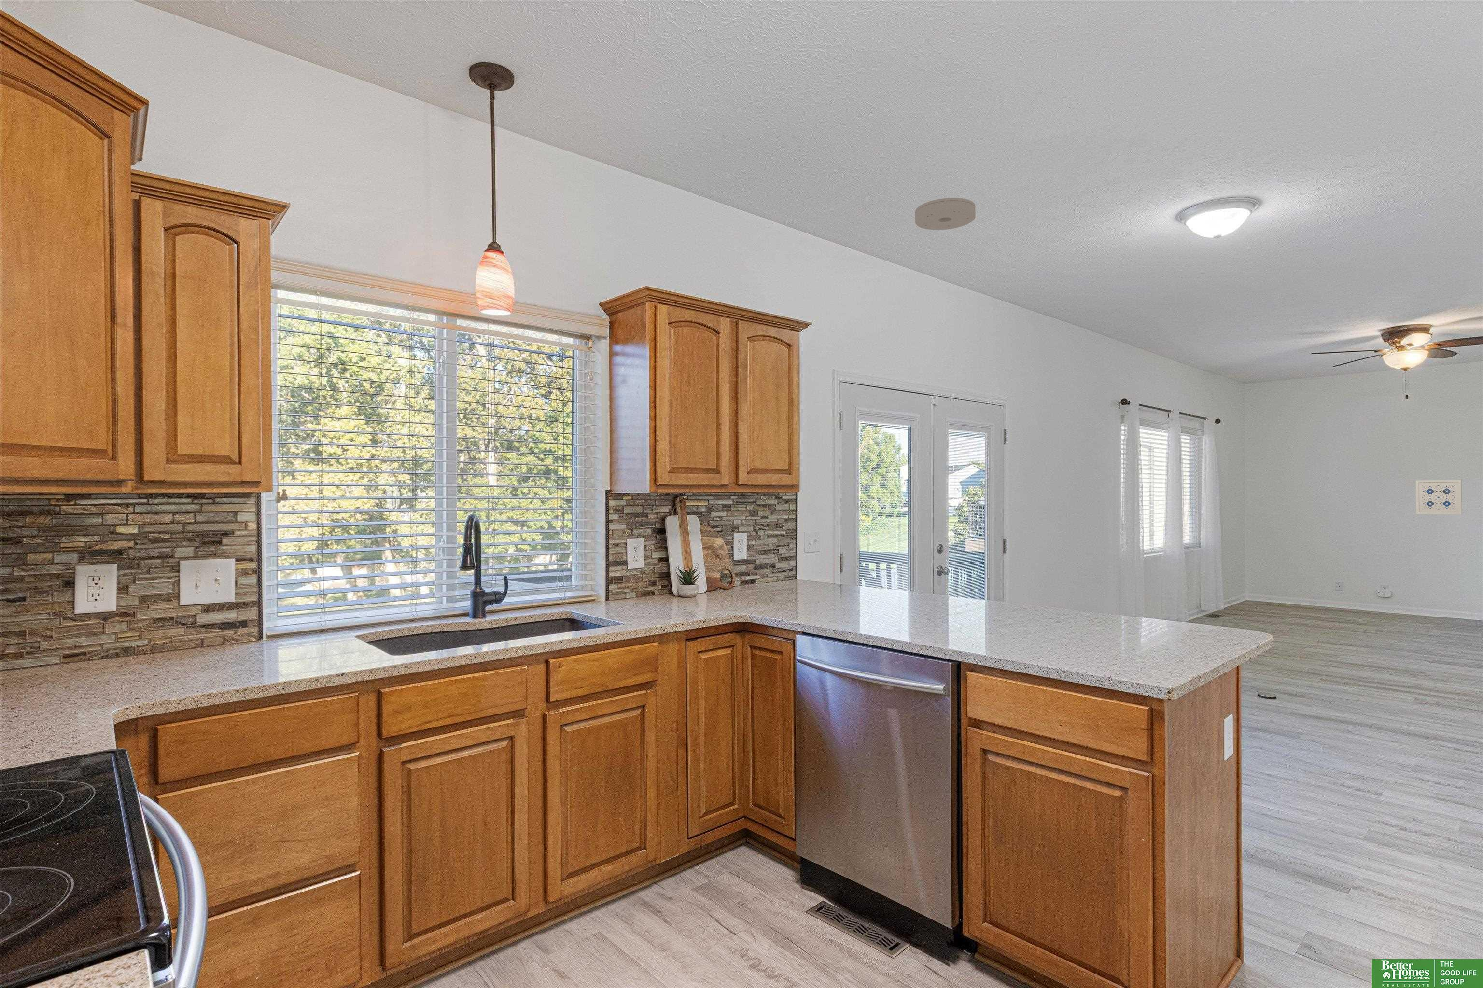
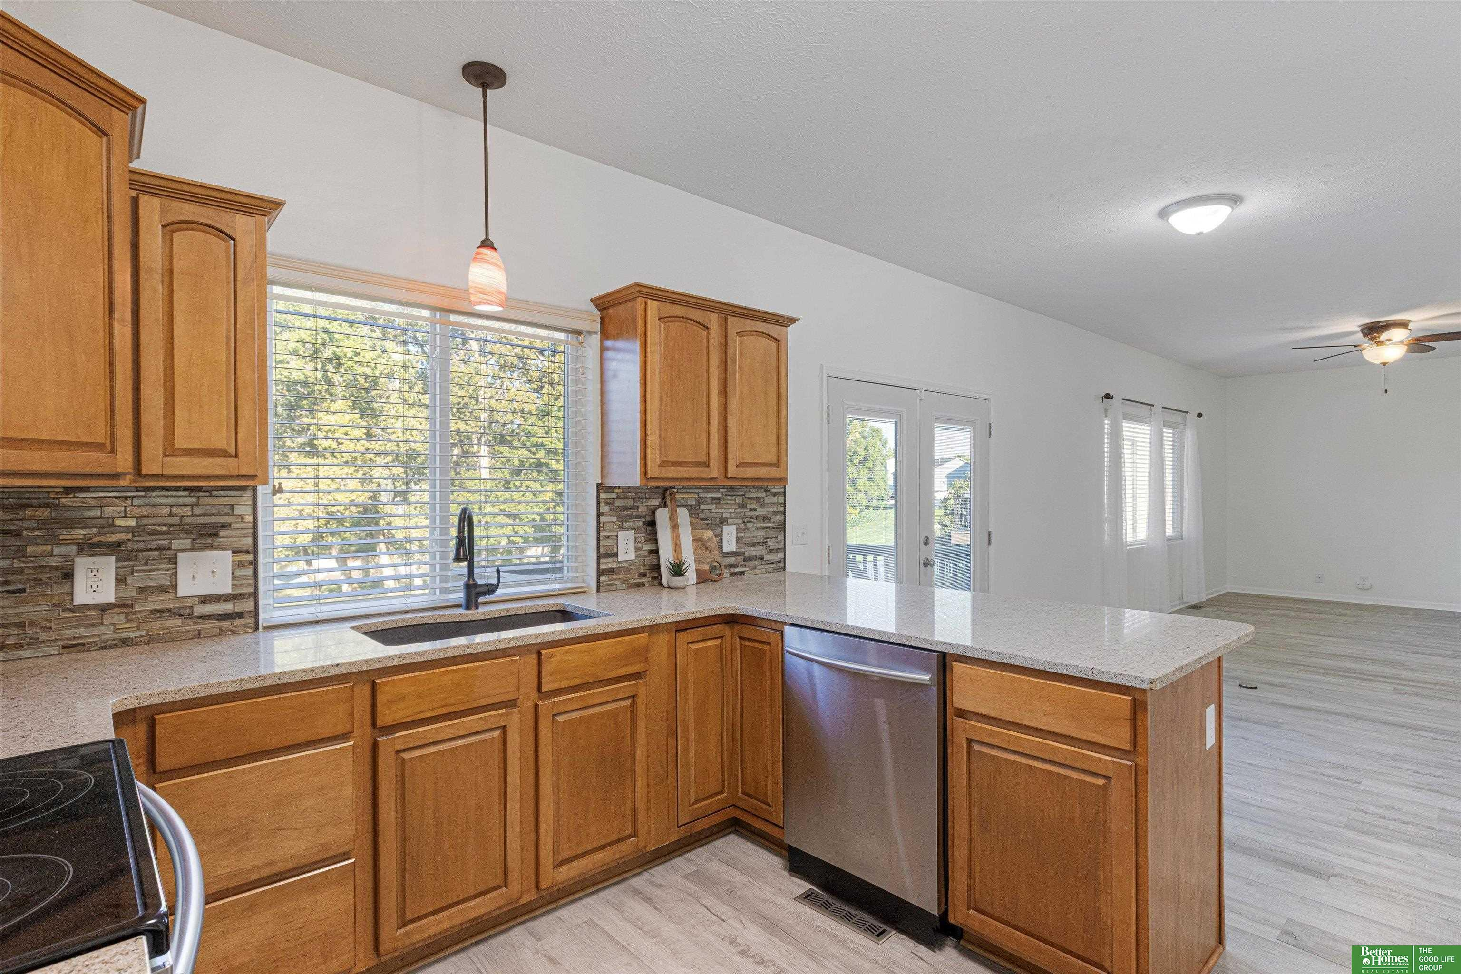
- smoke detector (945, 214)
- wall art (1438, 497)
